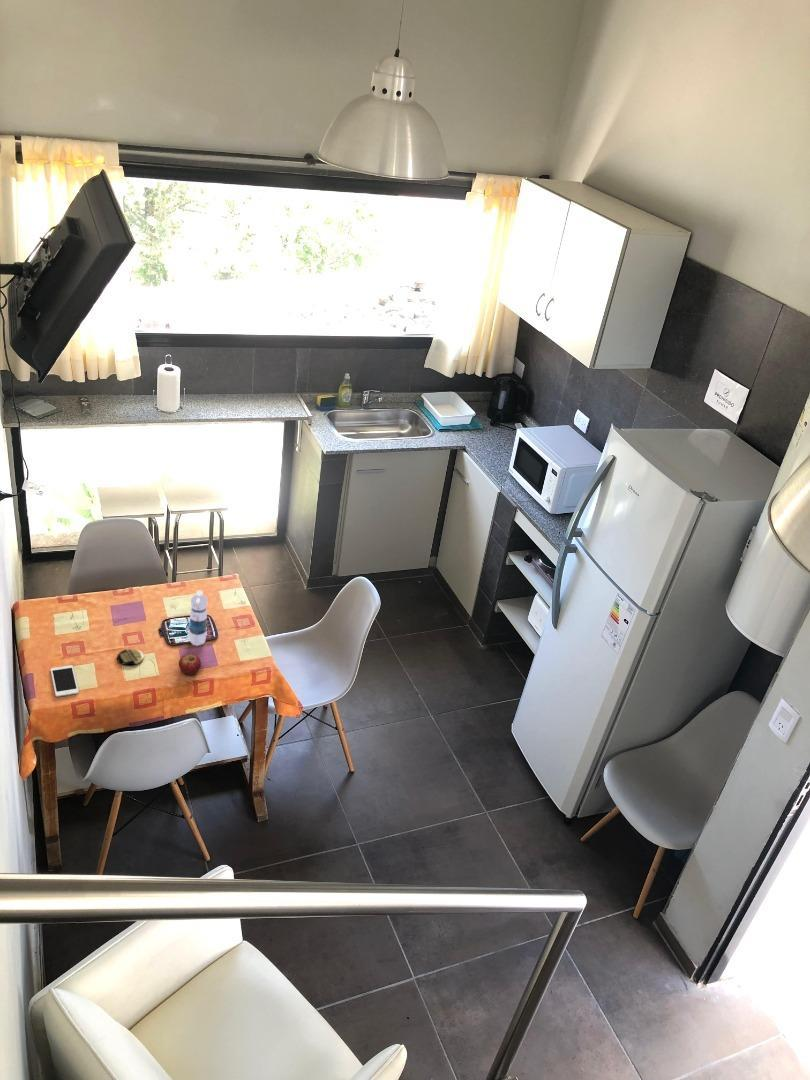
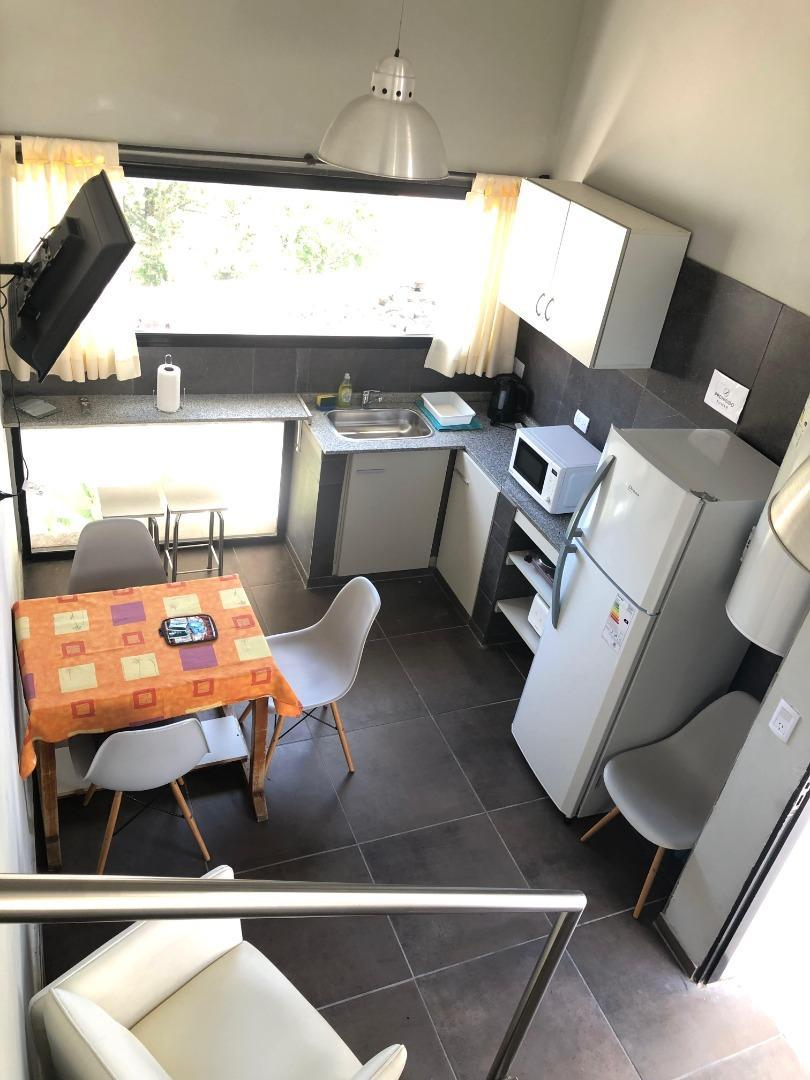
- fruit (189, 663)
- coaster (130, 656)
- water bottle (198, 617)
- cell phone (64, 680)
